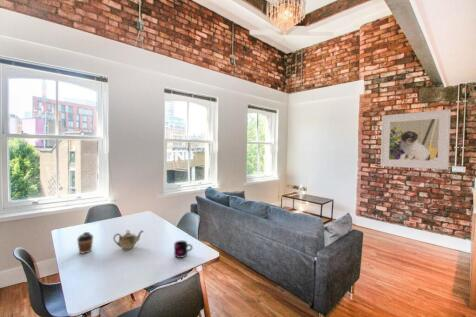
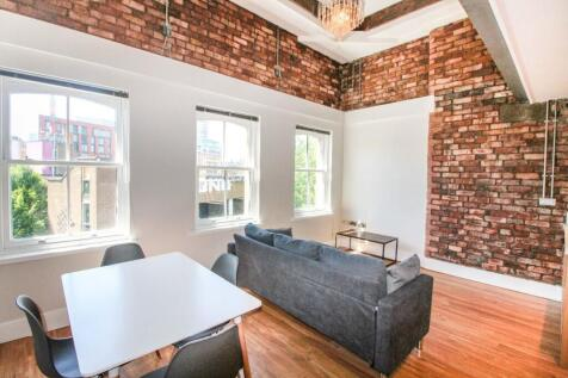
- teapot (129, 238)
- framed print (412, 140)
- coffee cup (85, 242)
- mug (183, 248)
